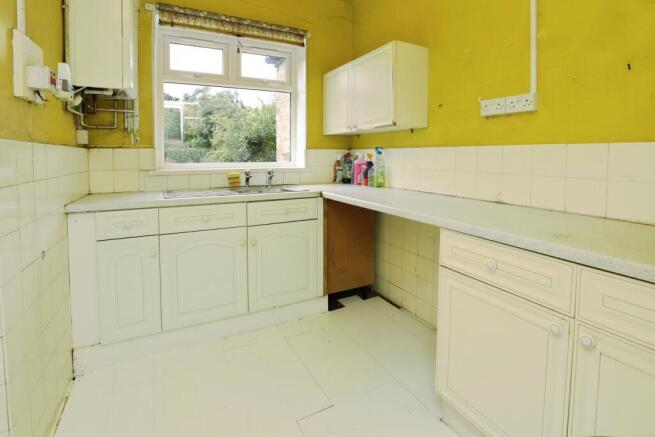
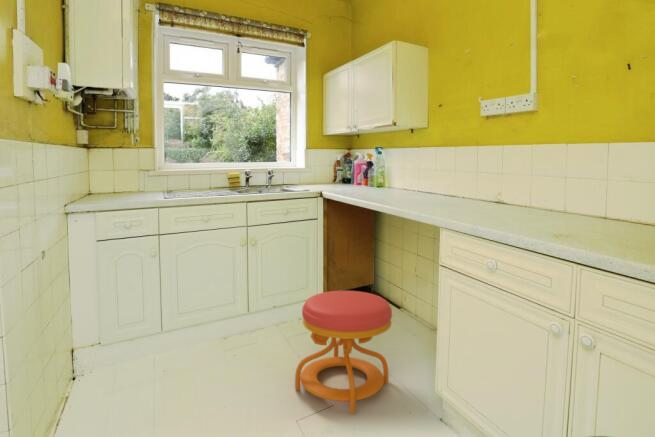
+ stool (342, 342)
